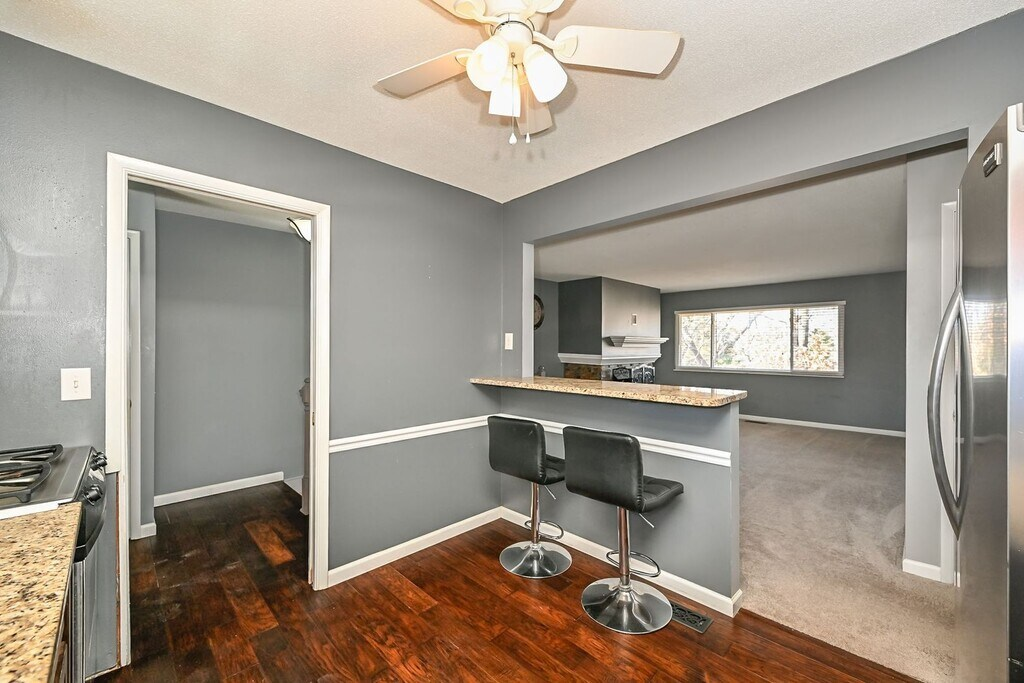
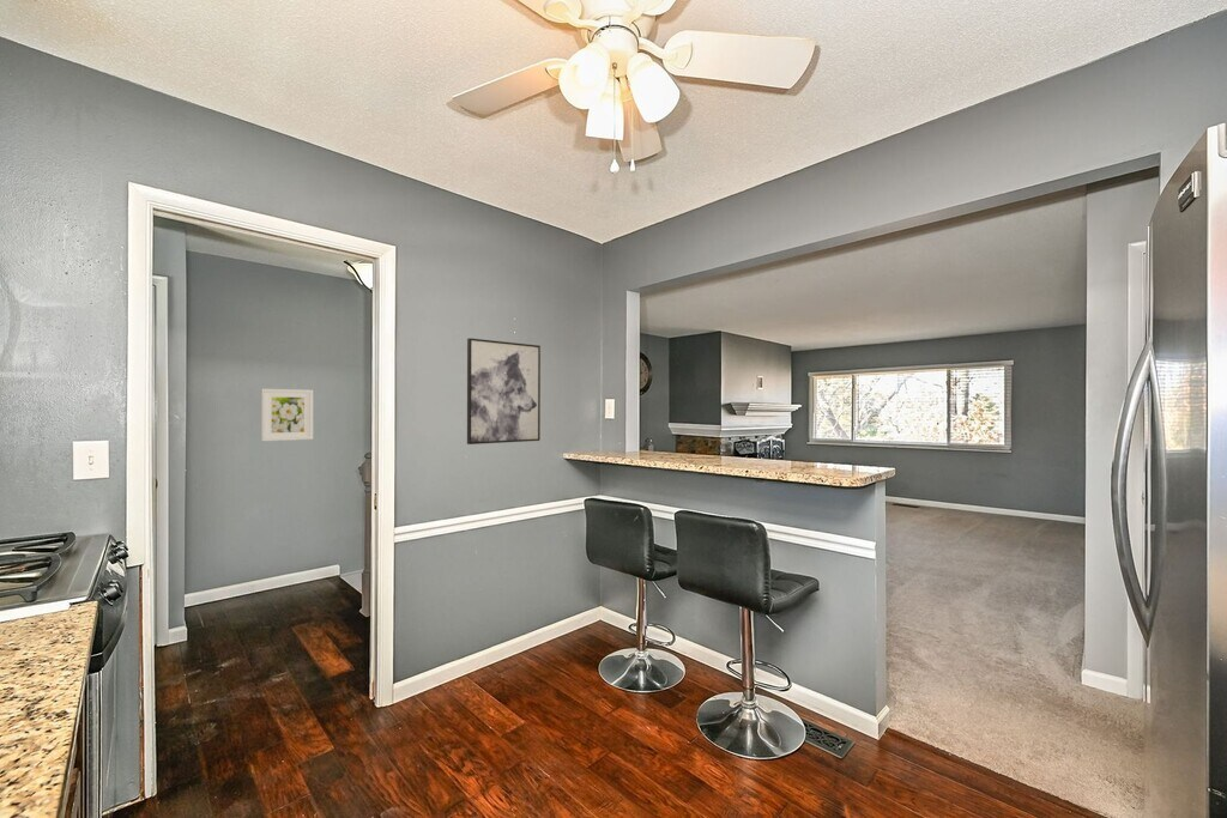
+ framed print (288, 414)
+ wall art (504, 392)
